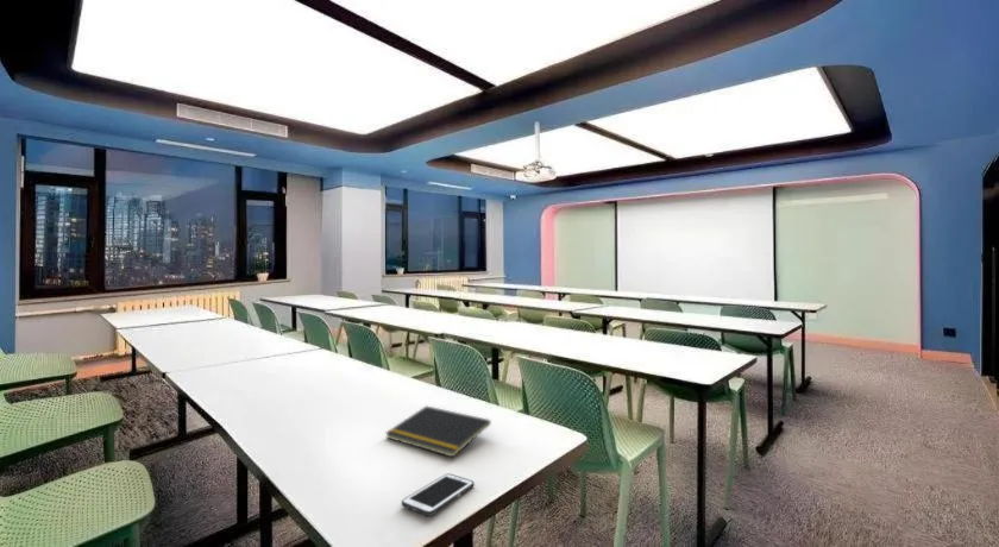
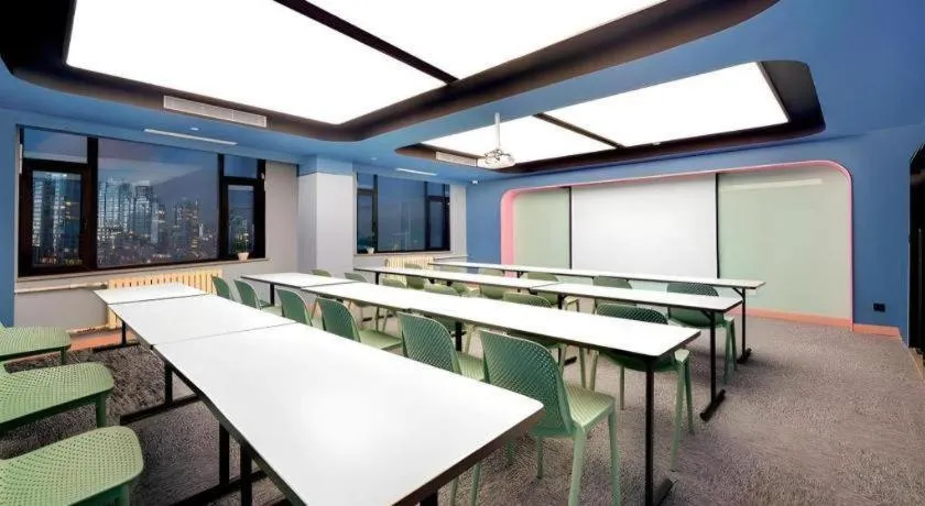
- notepad (438, 428)
- cell phone (439, 492)
